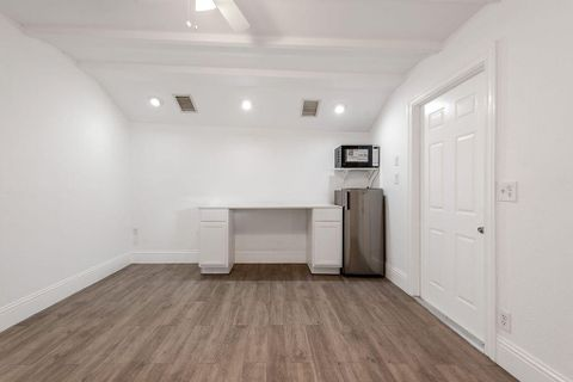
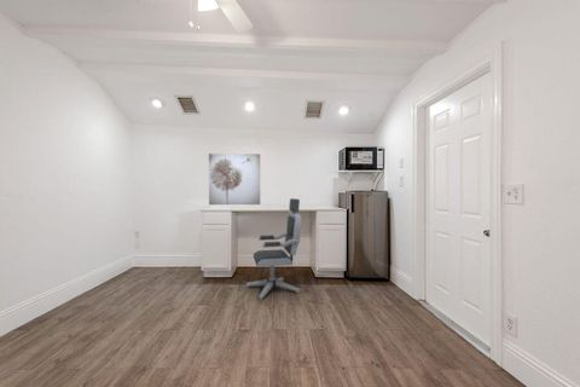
+ office chair (272, 244)
+ wall art (234, 179)
